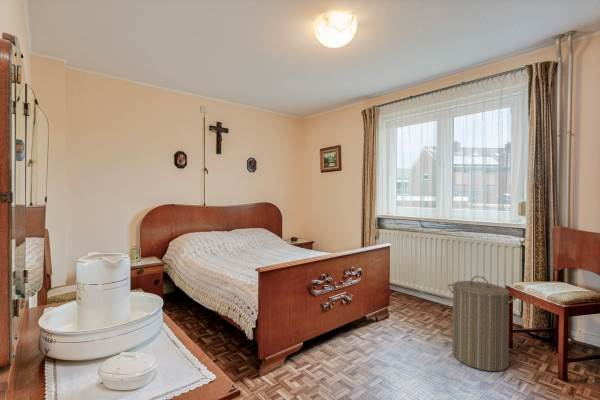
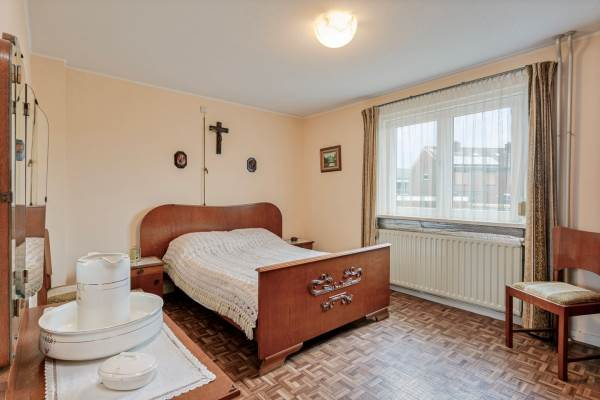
- laundry hamper (479, 317)
